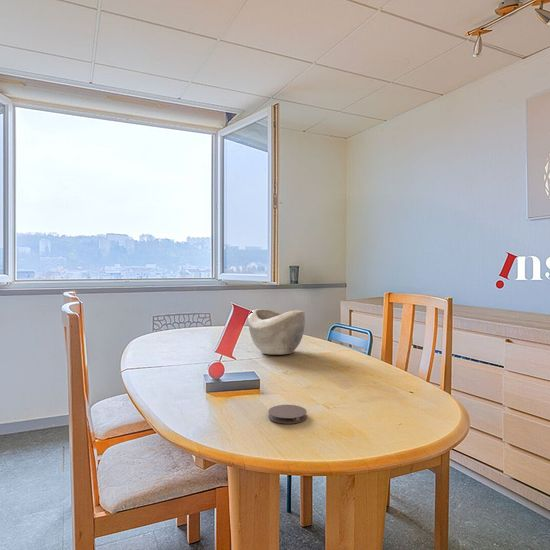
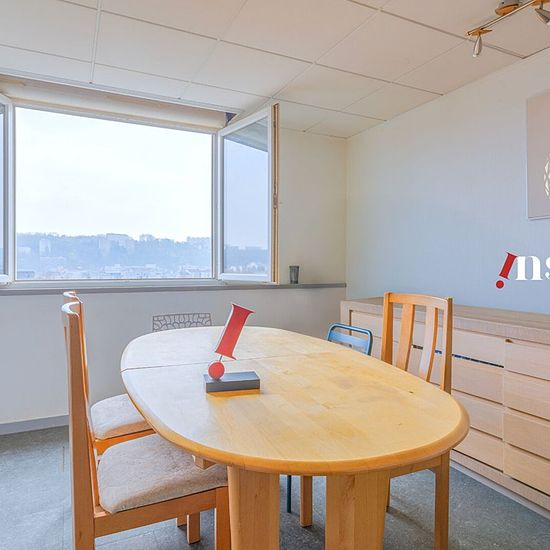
- coaster (287, 413)
- decorative bowl (276, 331)
